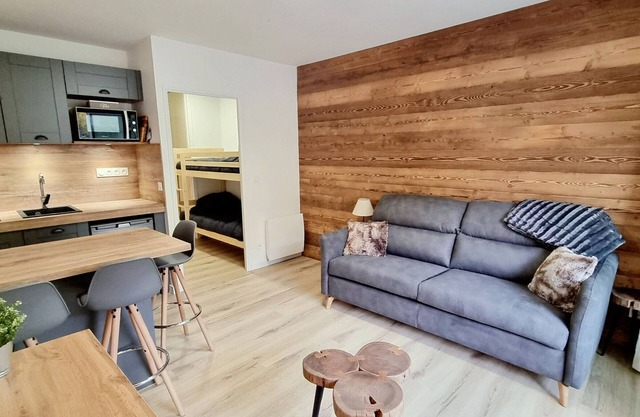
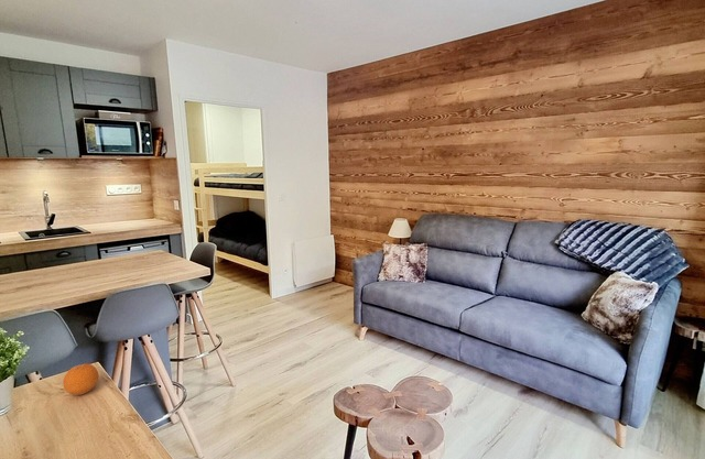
+ fruit (80, 379)
